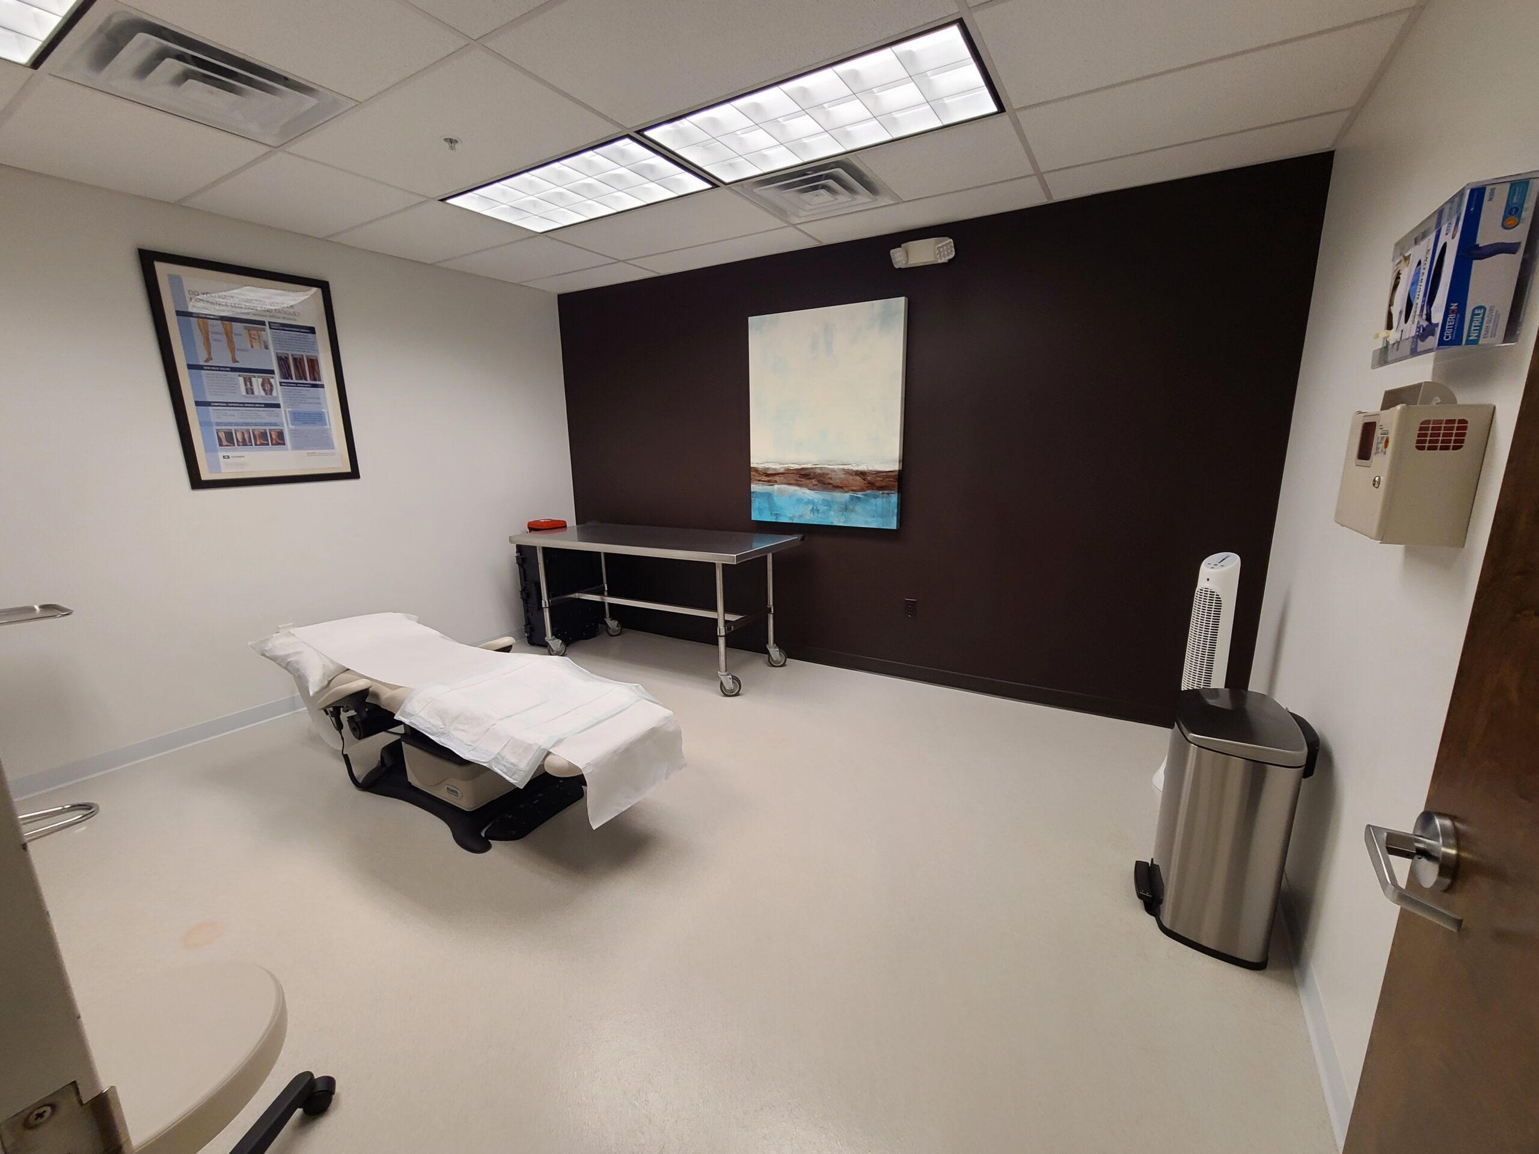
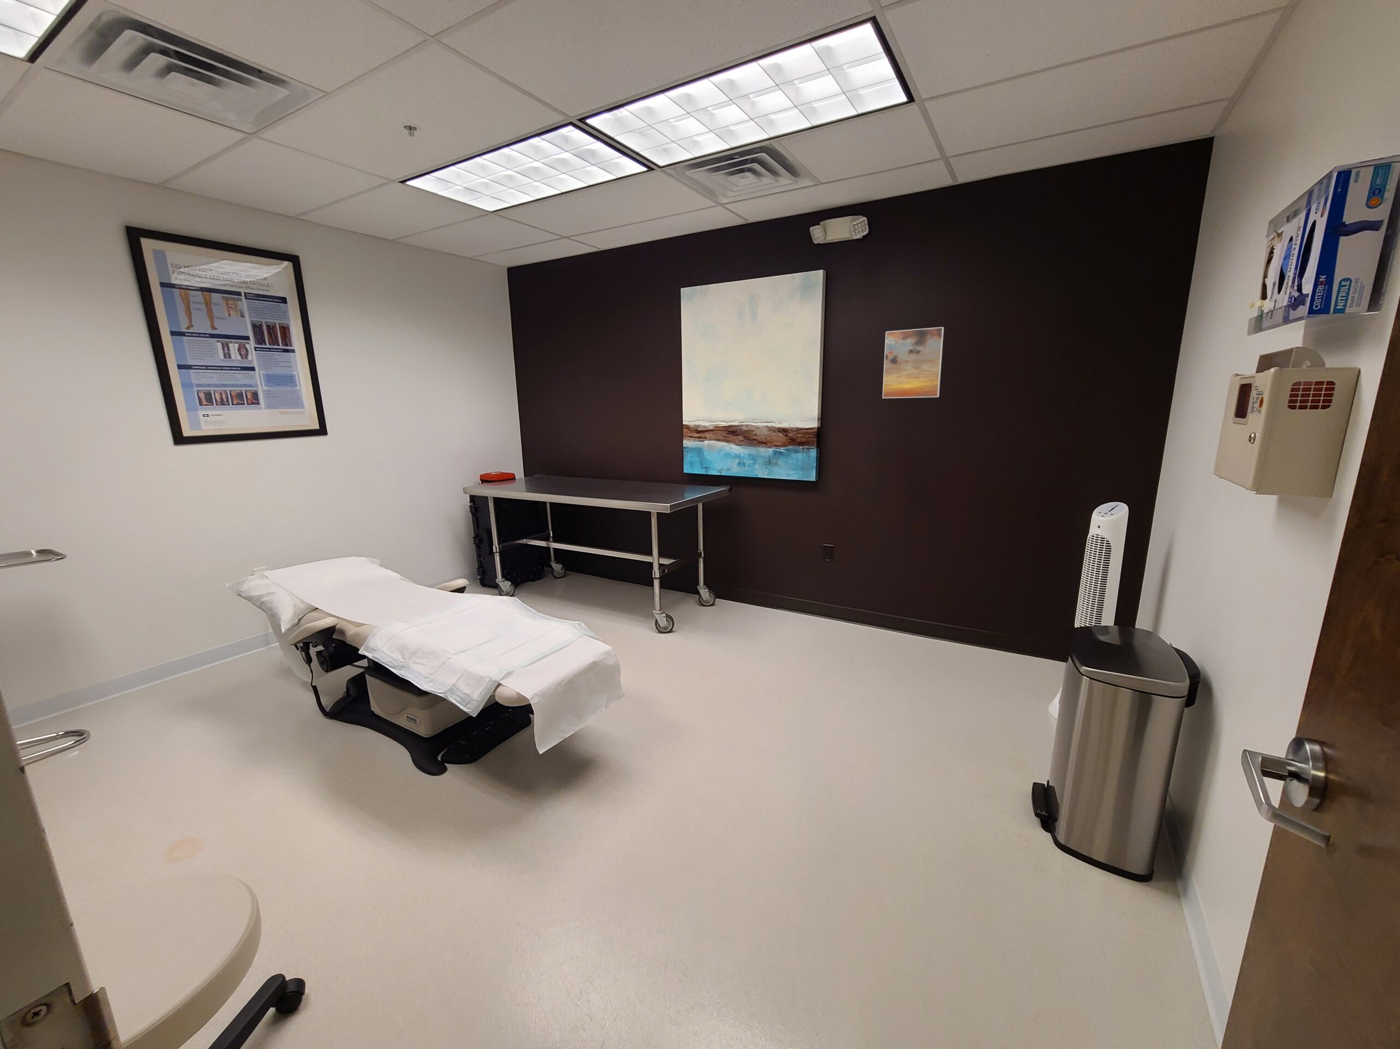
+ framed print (912, 364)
